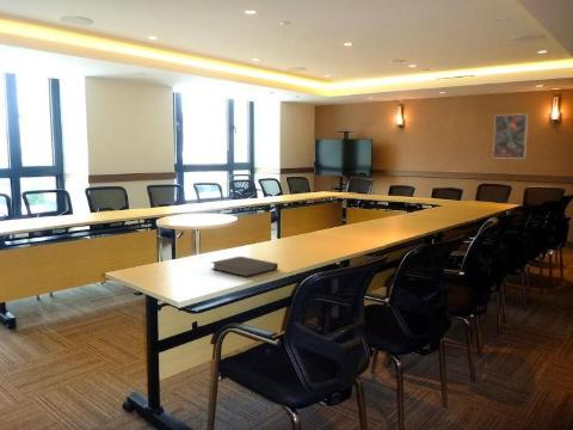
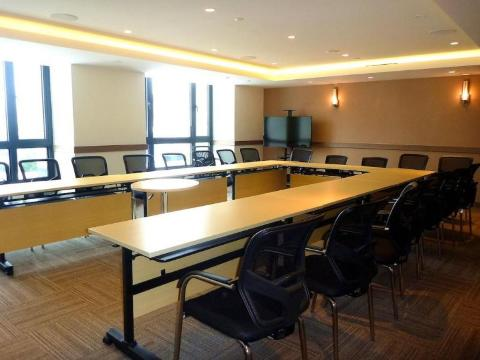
- notebook (244, 265)
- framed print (510, 136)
